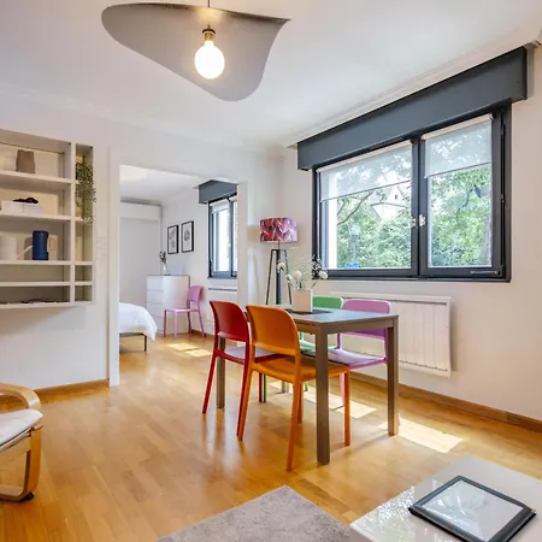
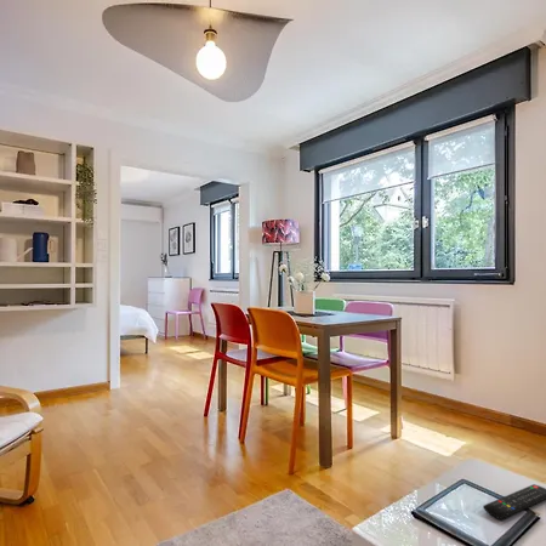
+ remote control (519, 501)
